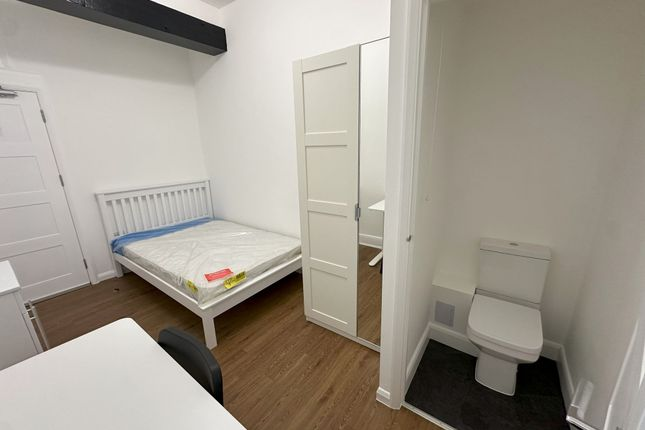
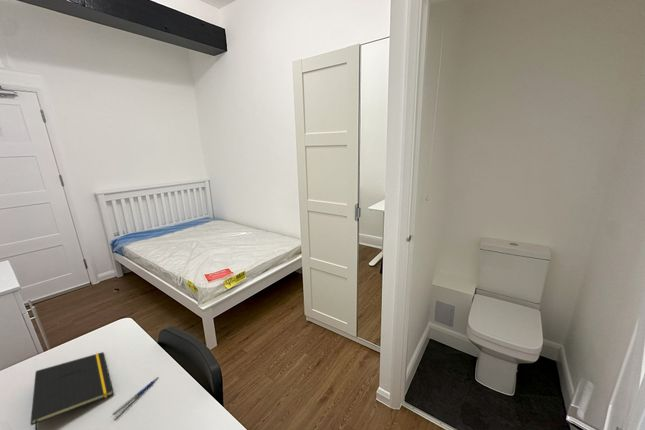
+ pen (136, 395)
+ notepad (73, 382)
